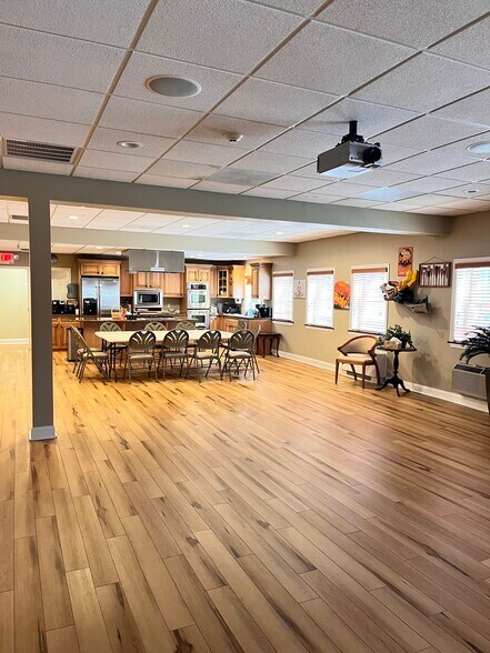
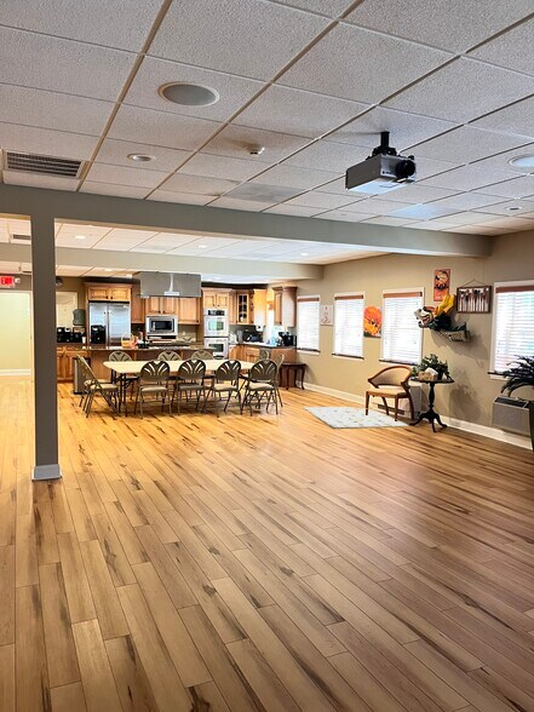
+ rug (351, 415)
